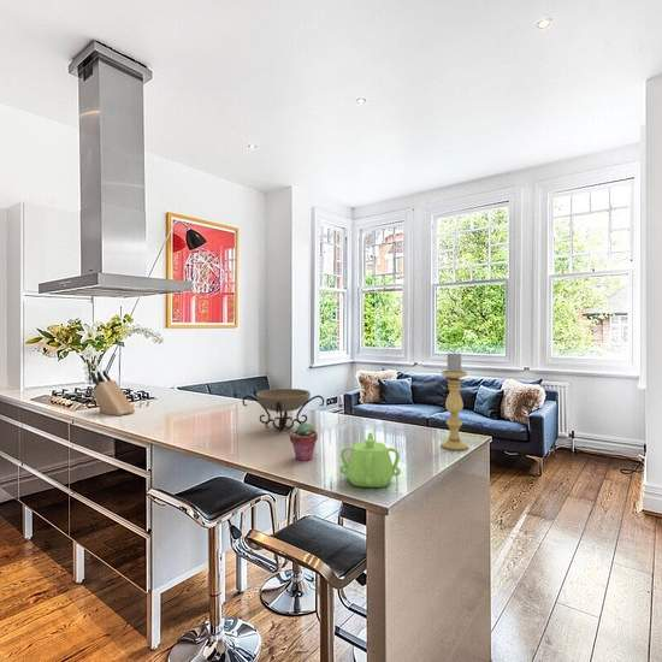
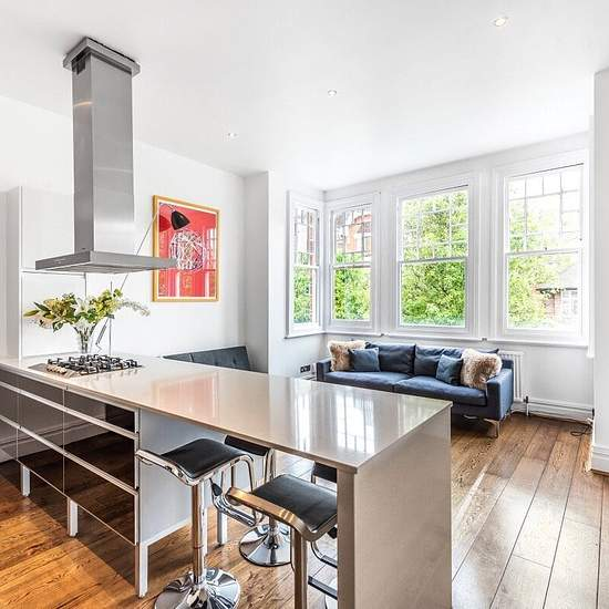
- teapot (370, 459)
- candle holder (454, 398)
- decorative bowl (283, 410)
- knife block (111, 391)
- potted succulent (303, 439)
